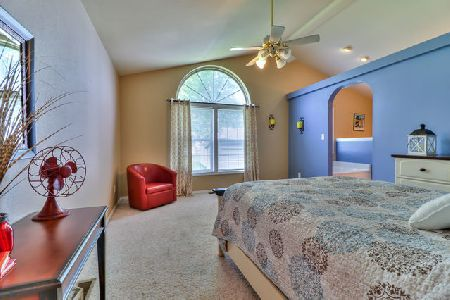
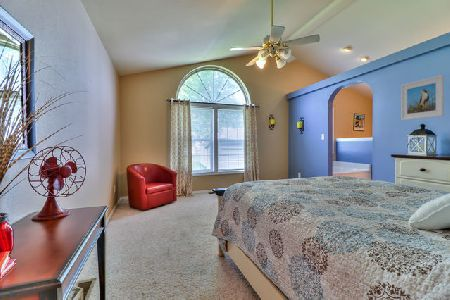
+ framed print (420, 99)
